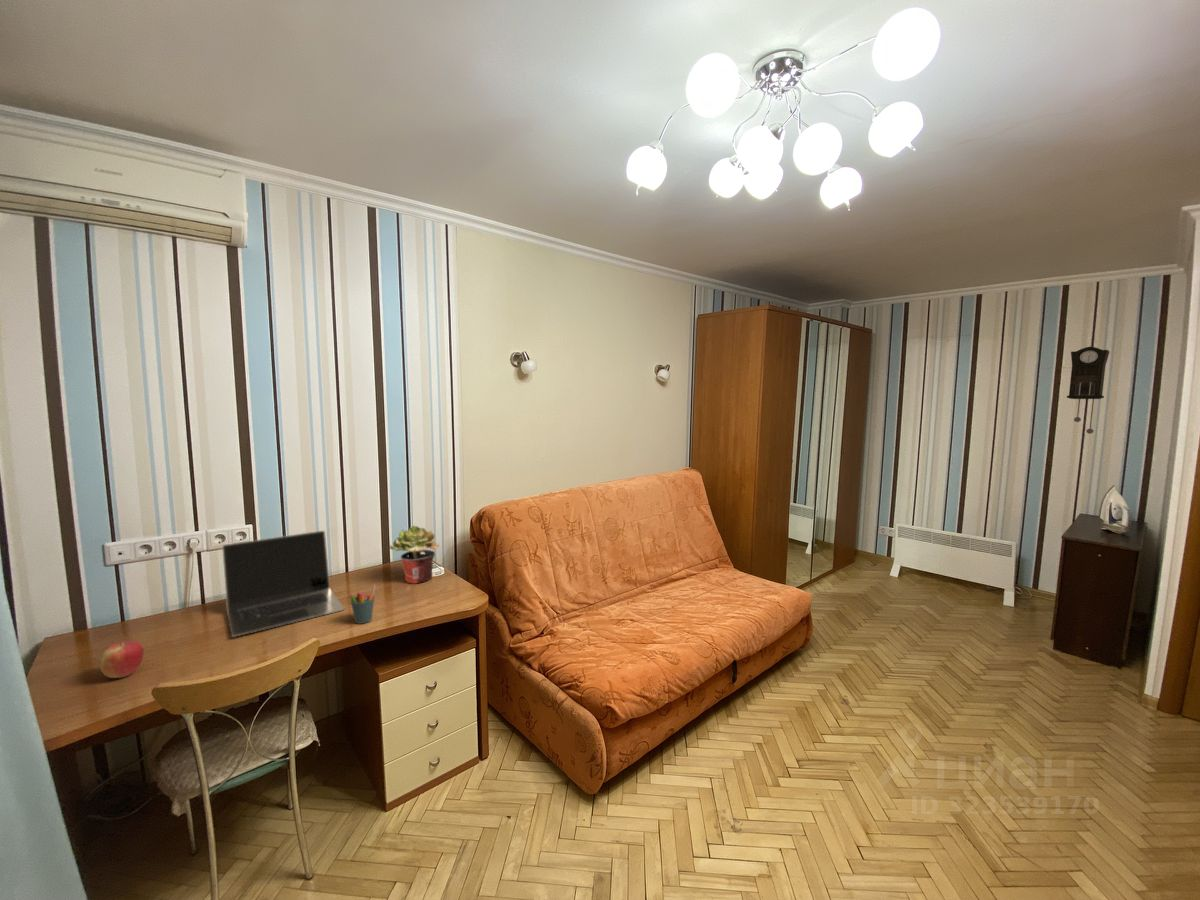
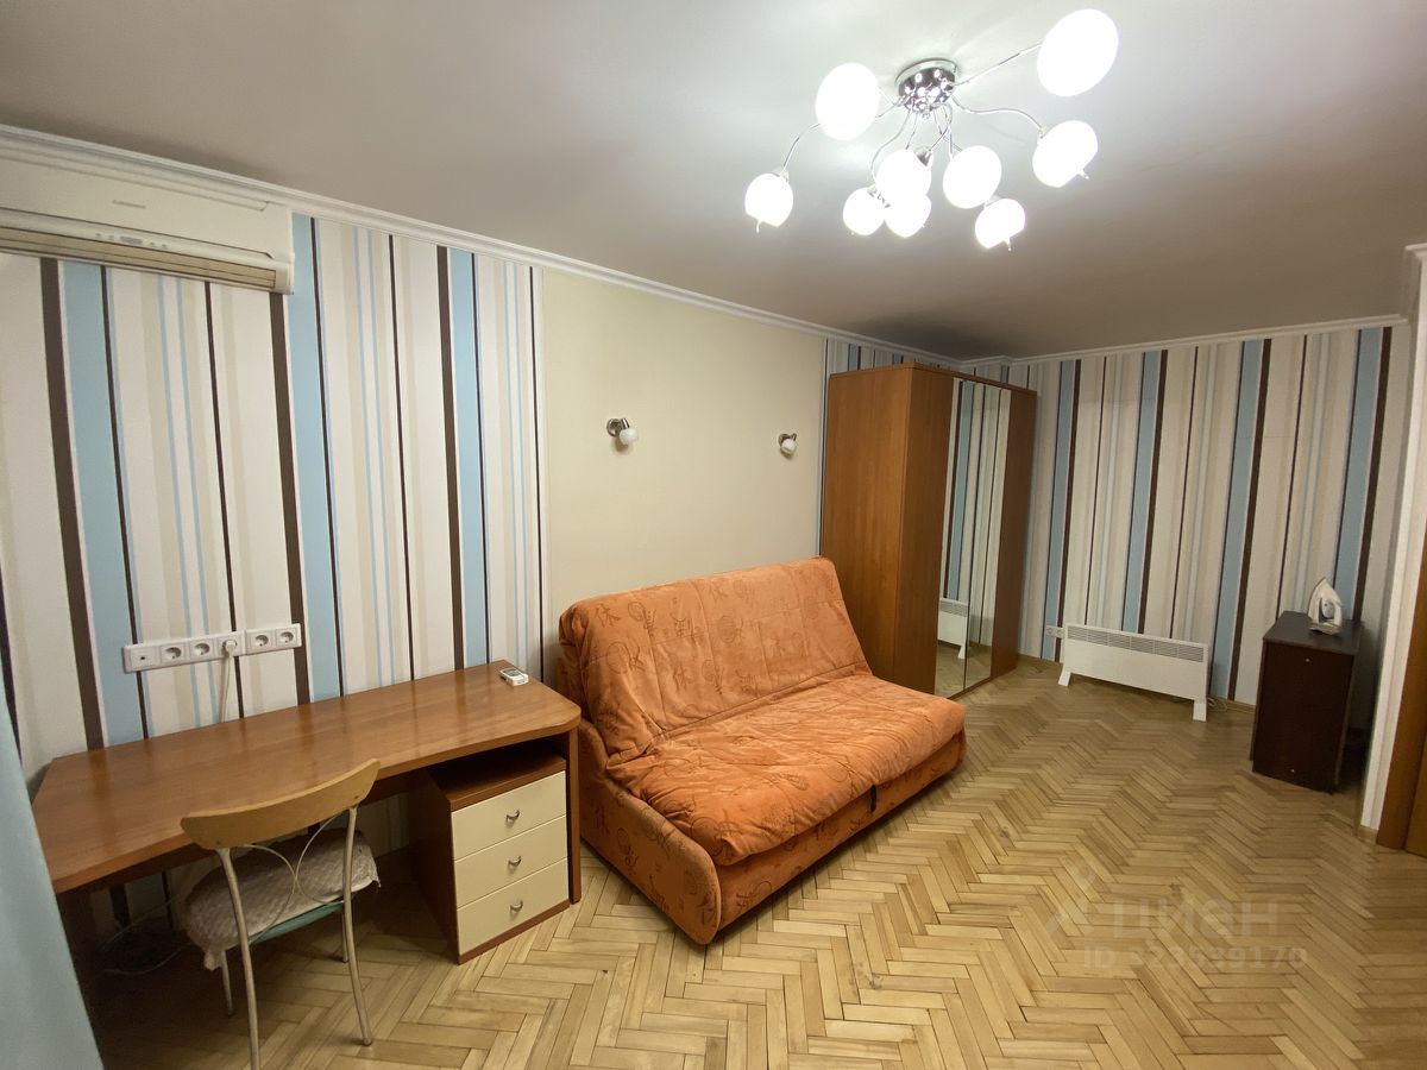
- apple (121, 658)
- laptop (283, 577)
- potted plant (414, 553)
- pendulum clock (1086, 390)
- pen holder (362, 604)
